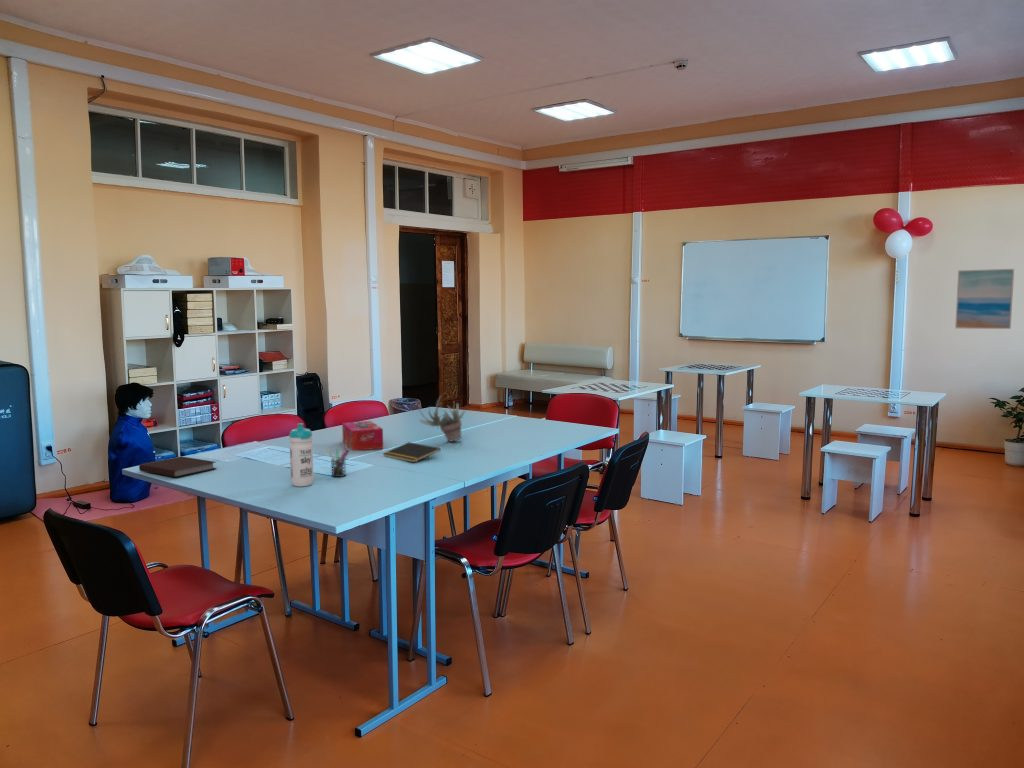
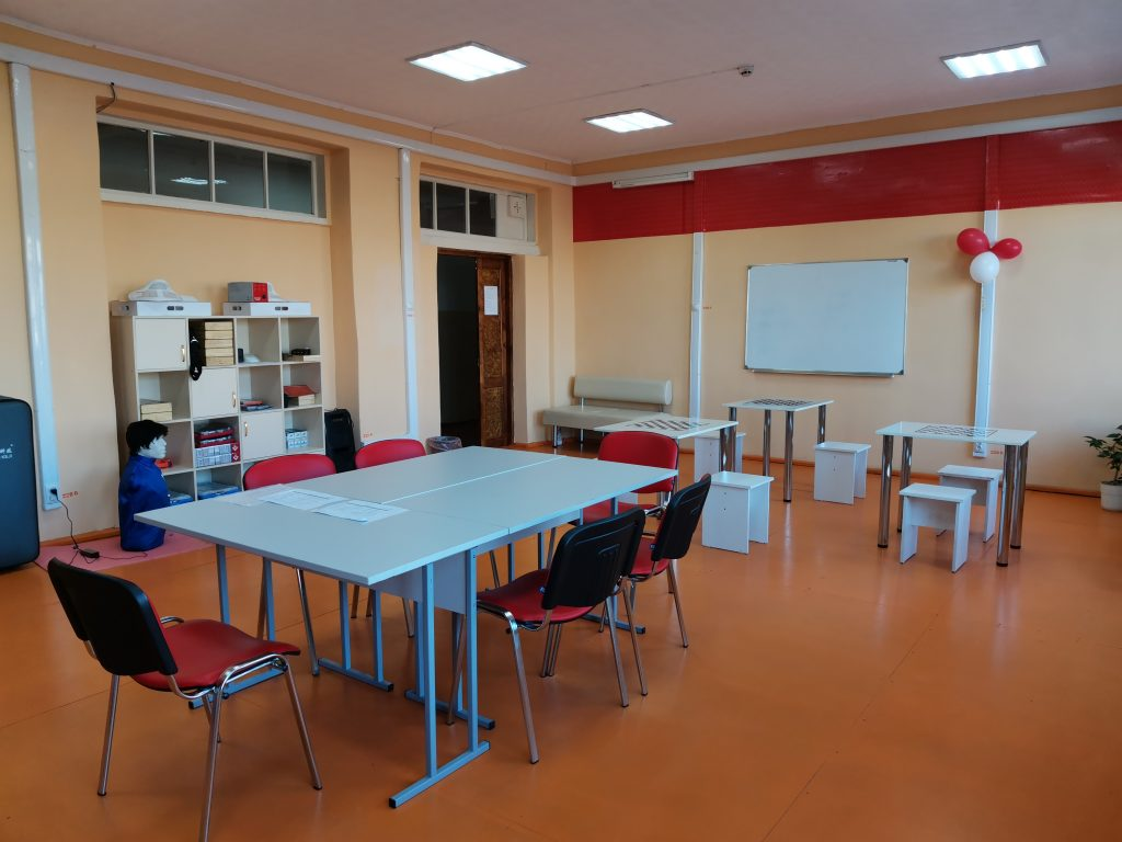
- wall art (984, 299)
- pen holder (339, 460)
- succulent plant (441, 418)
- notebook (178, 466)
- notepad (411, 452)
- tissue box (362, 435)
- water bottle (301, 454)
